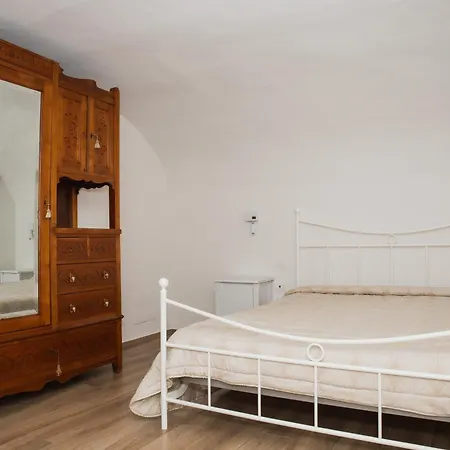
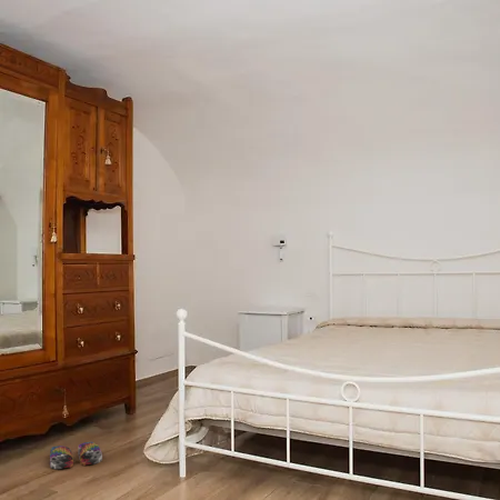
+ slippers (71, 453)
